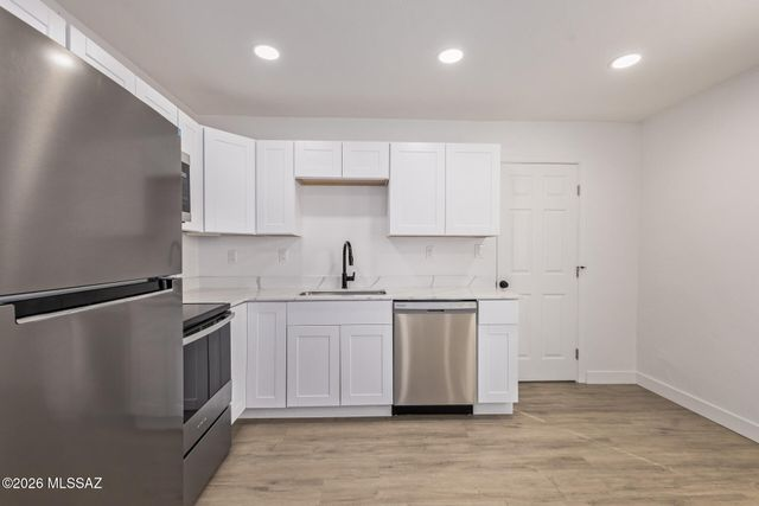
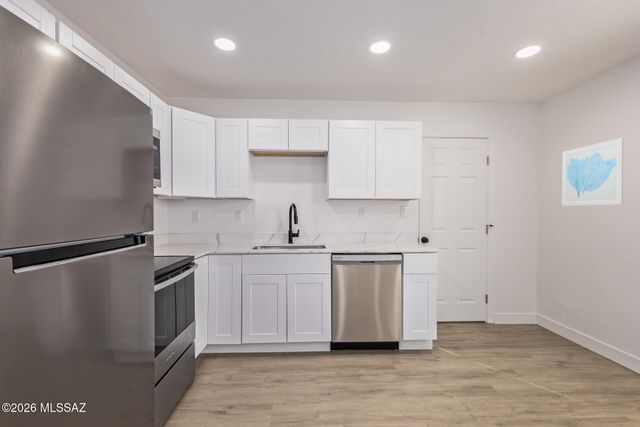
+ wall art (589, 175)
